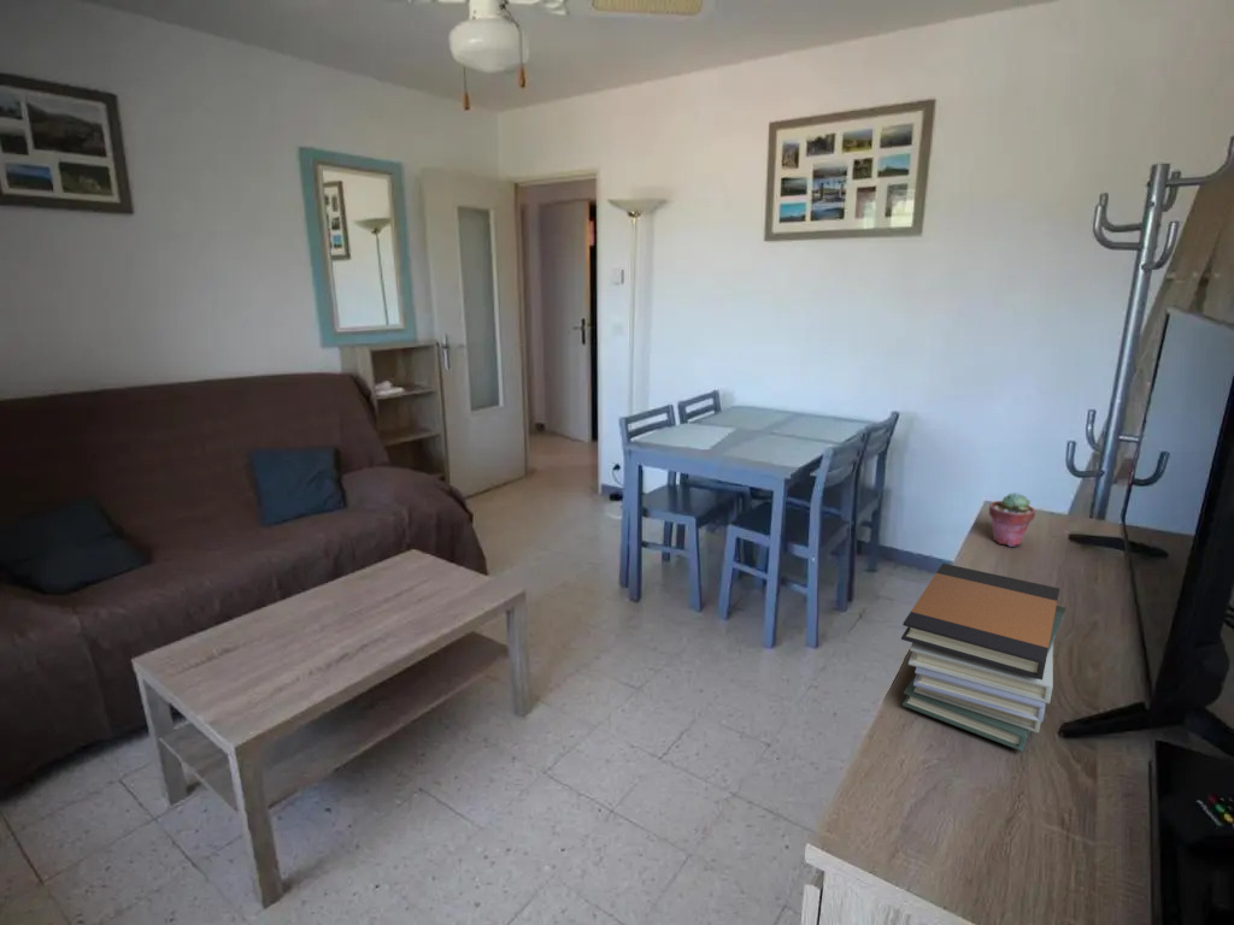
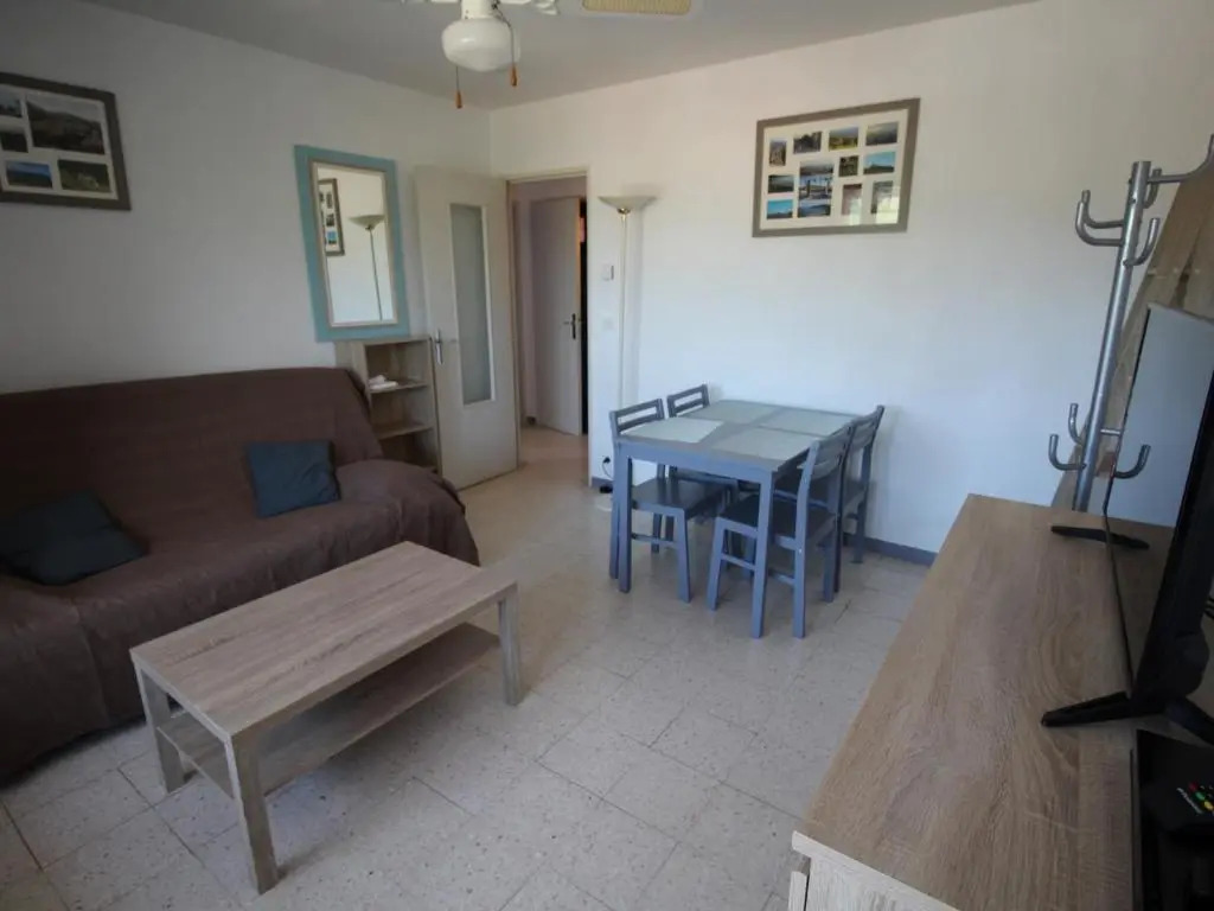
- potted succulent (1010, 517)
- book stack (982, 647)
